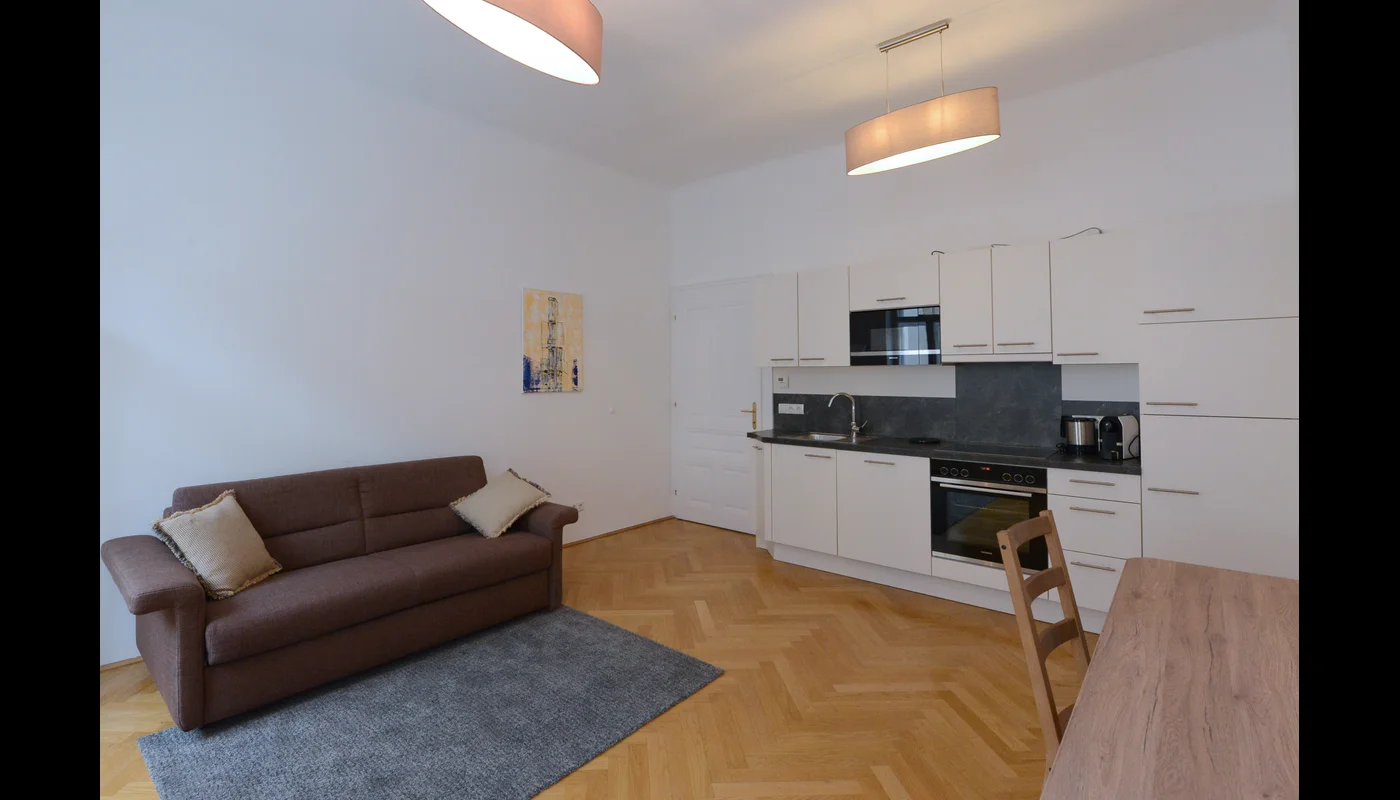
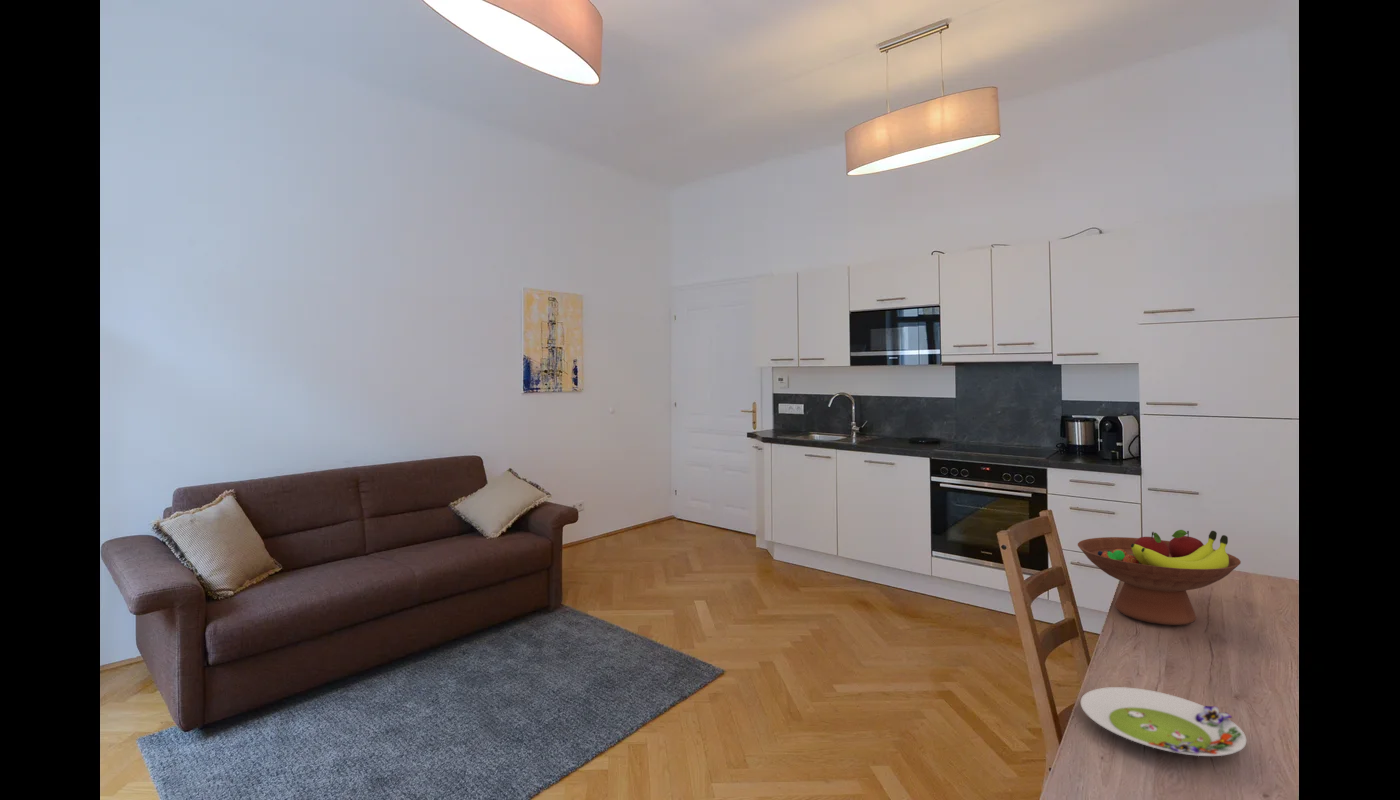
+ salad plate (1158, 721)
+ fruit bowl (1154, 570)
